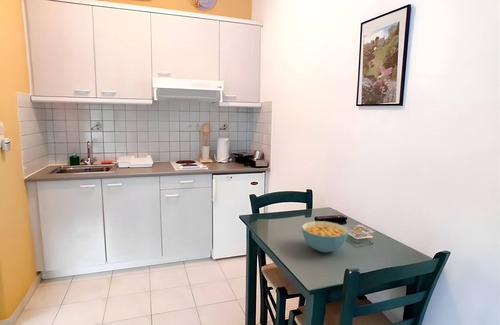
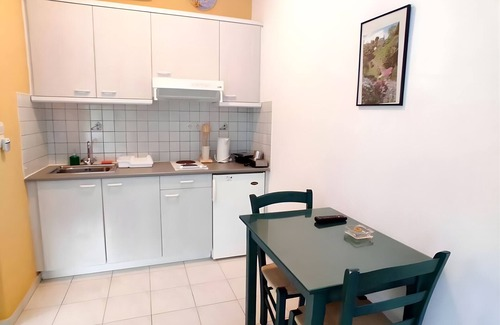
- cereal bowl (324, 239)
